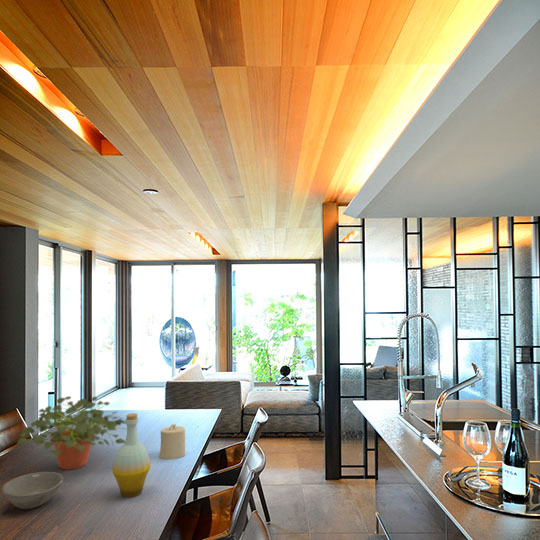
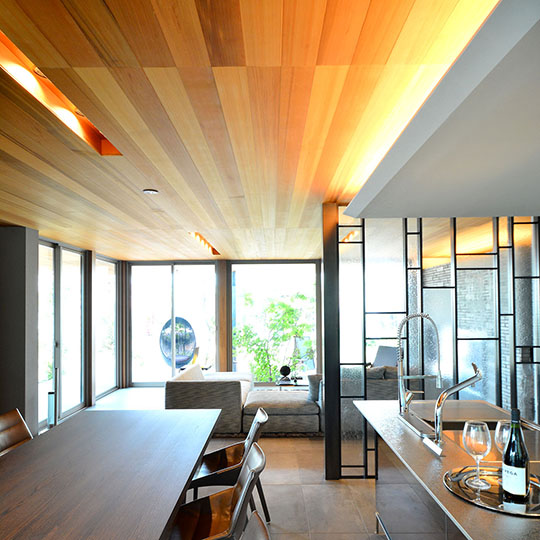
- potted plant (81, 434)
- bowl (33, 492)
- candle (172, 439)
- bottle (131, 453)
